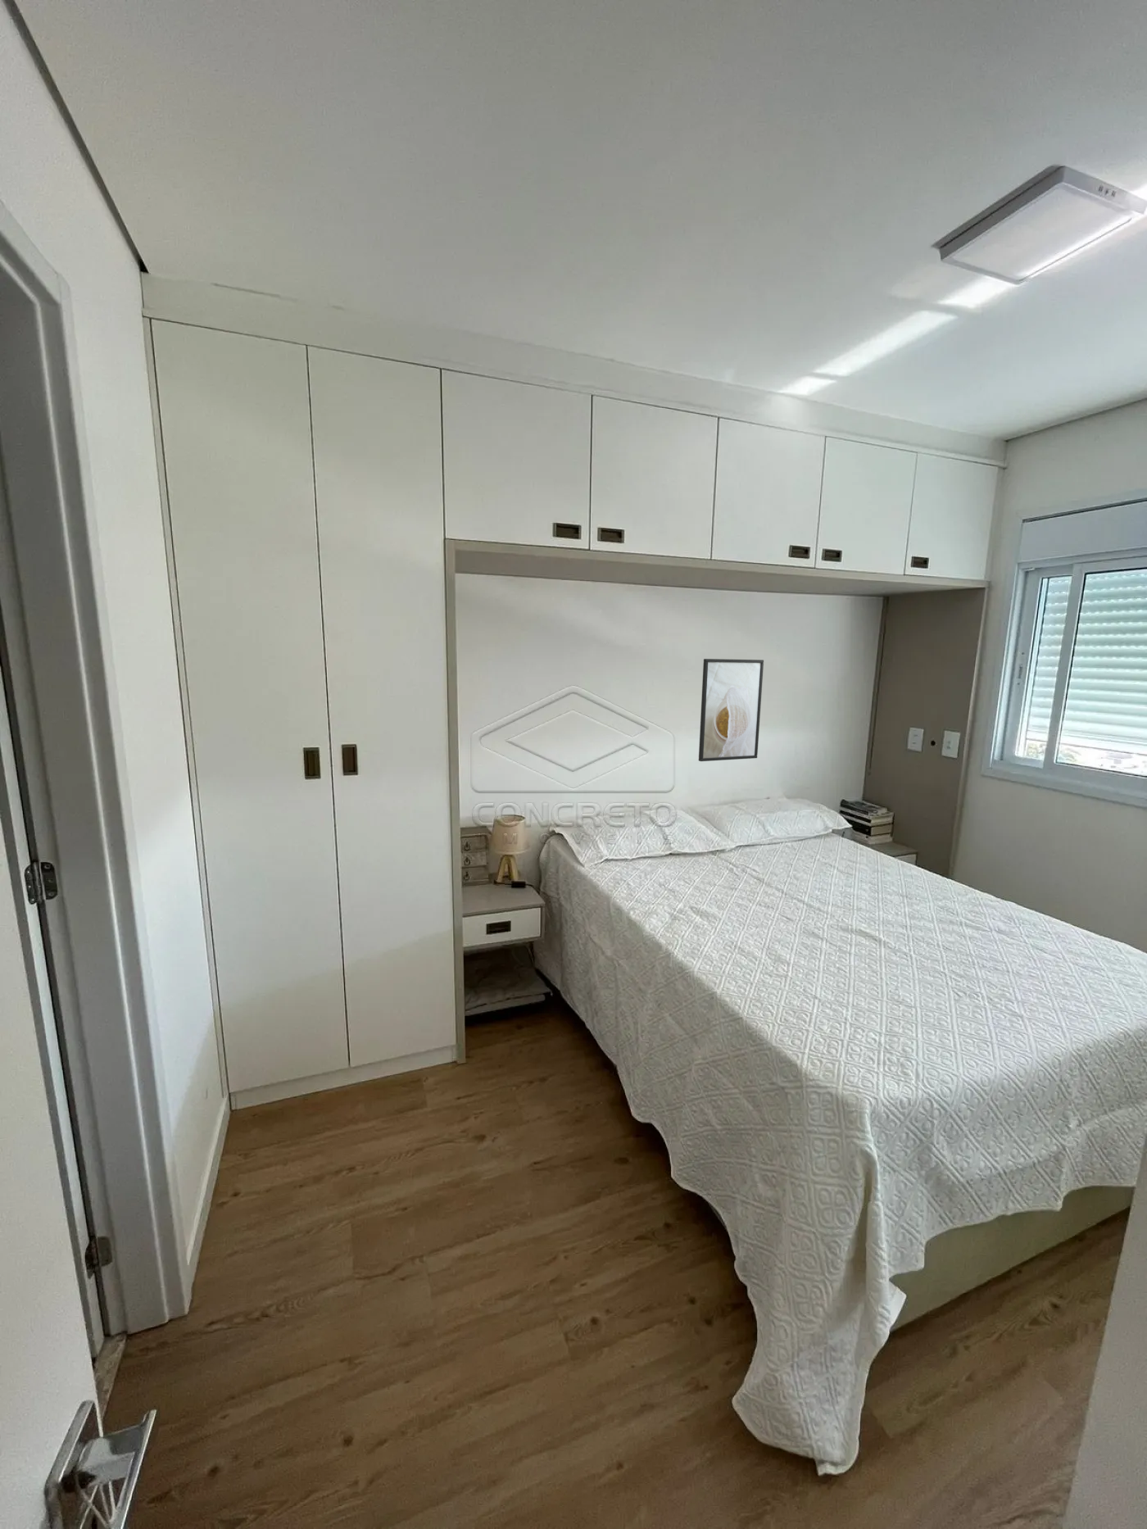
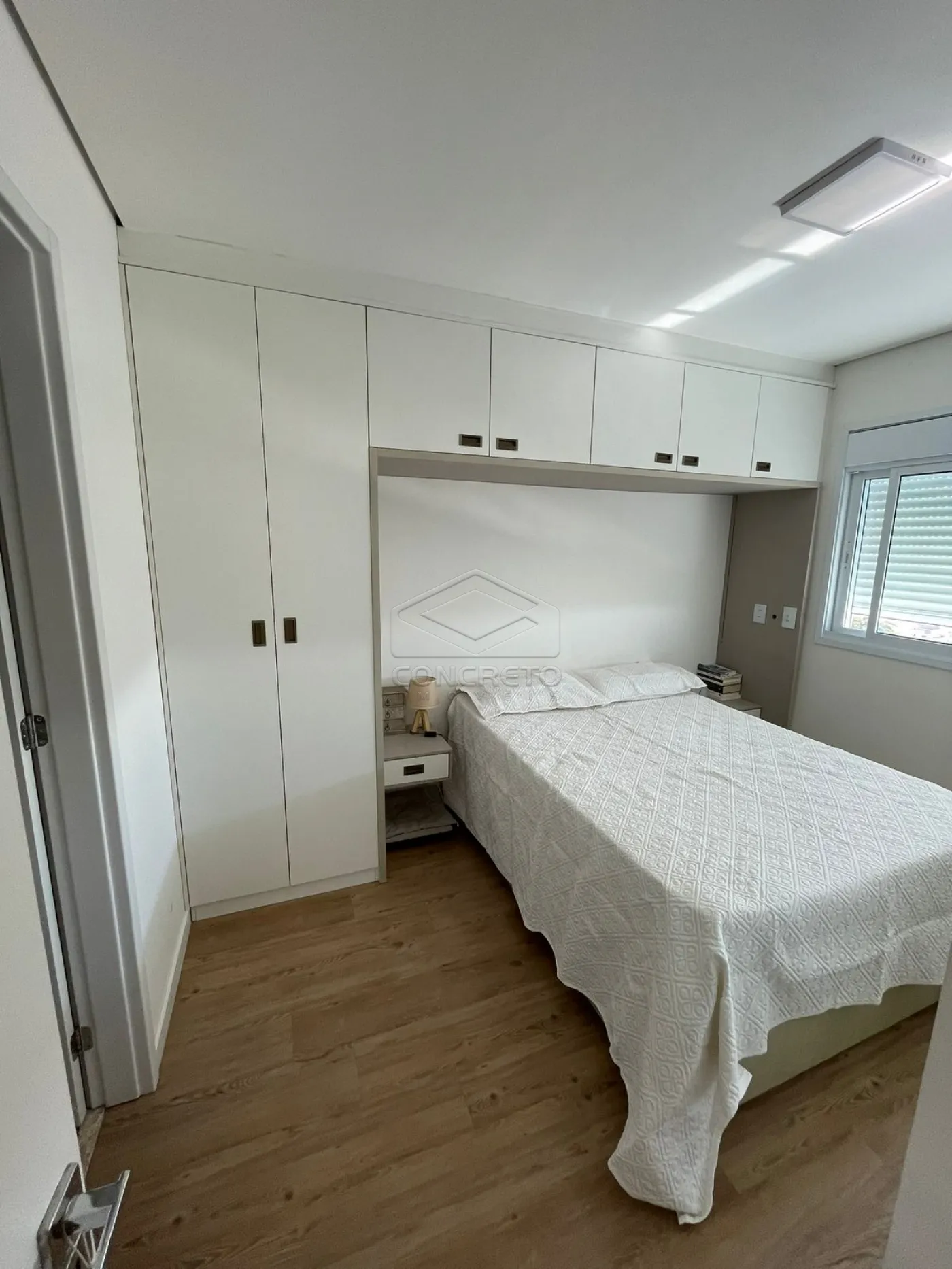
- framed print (731, 710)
